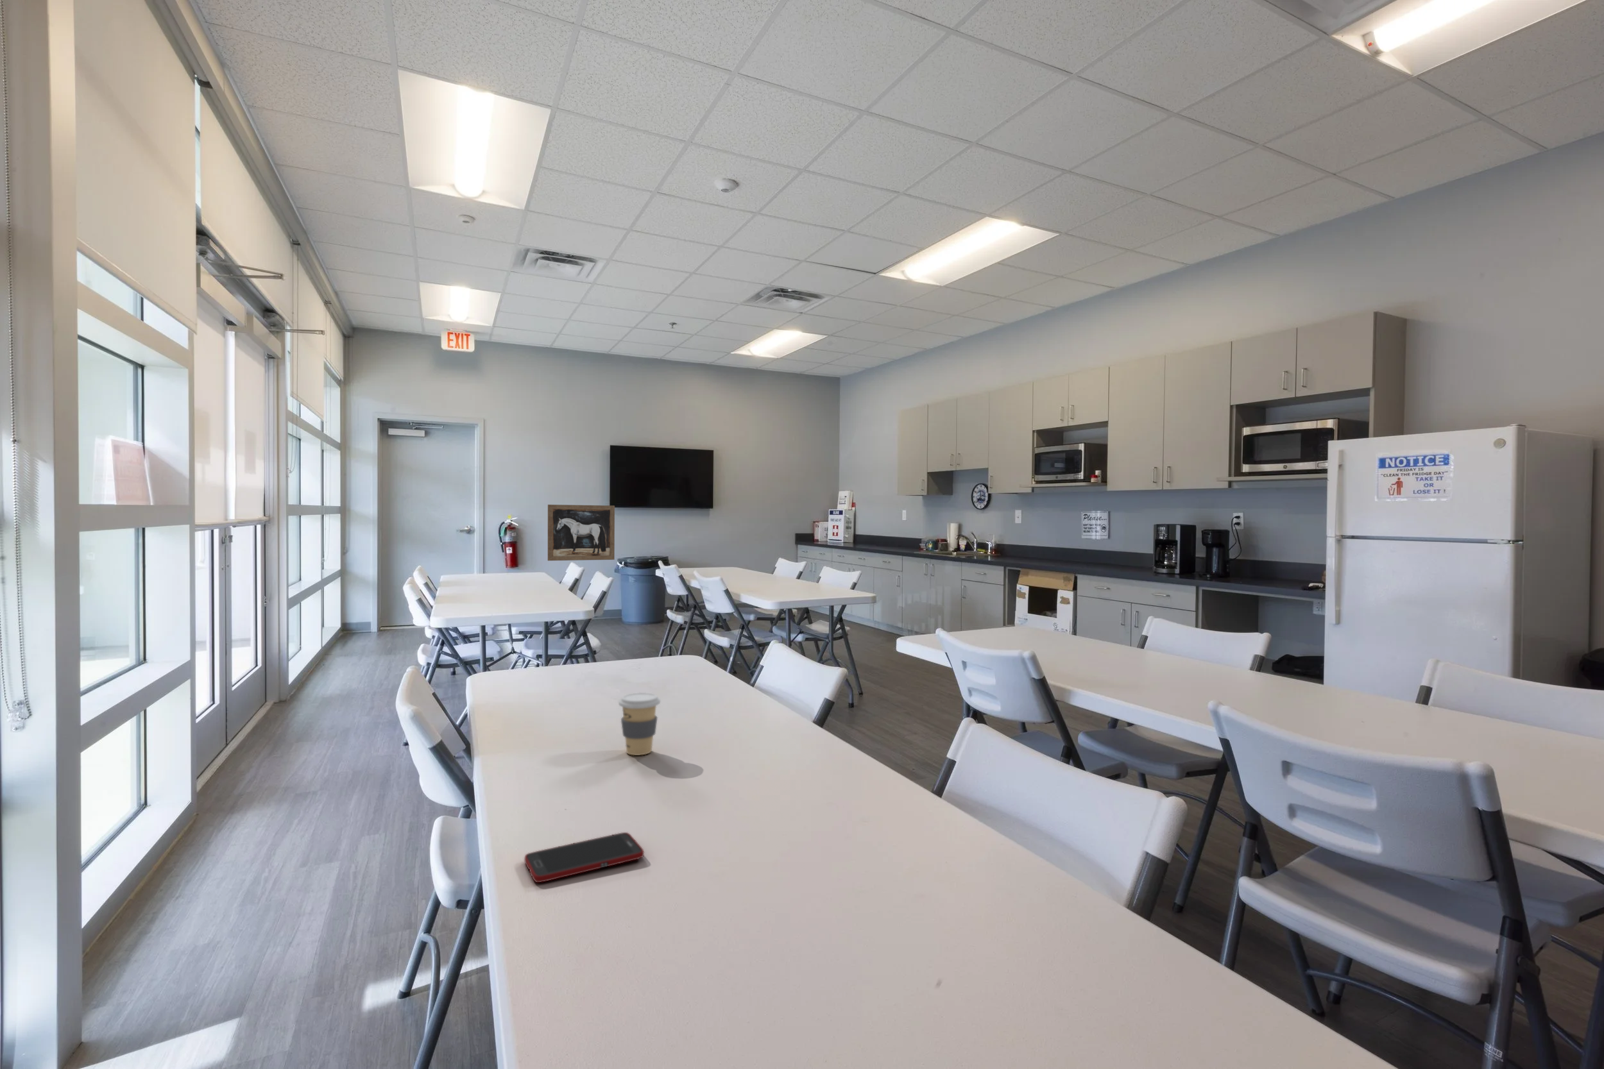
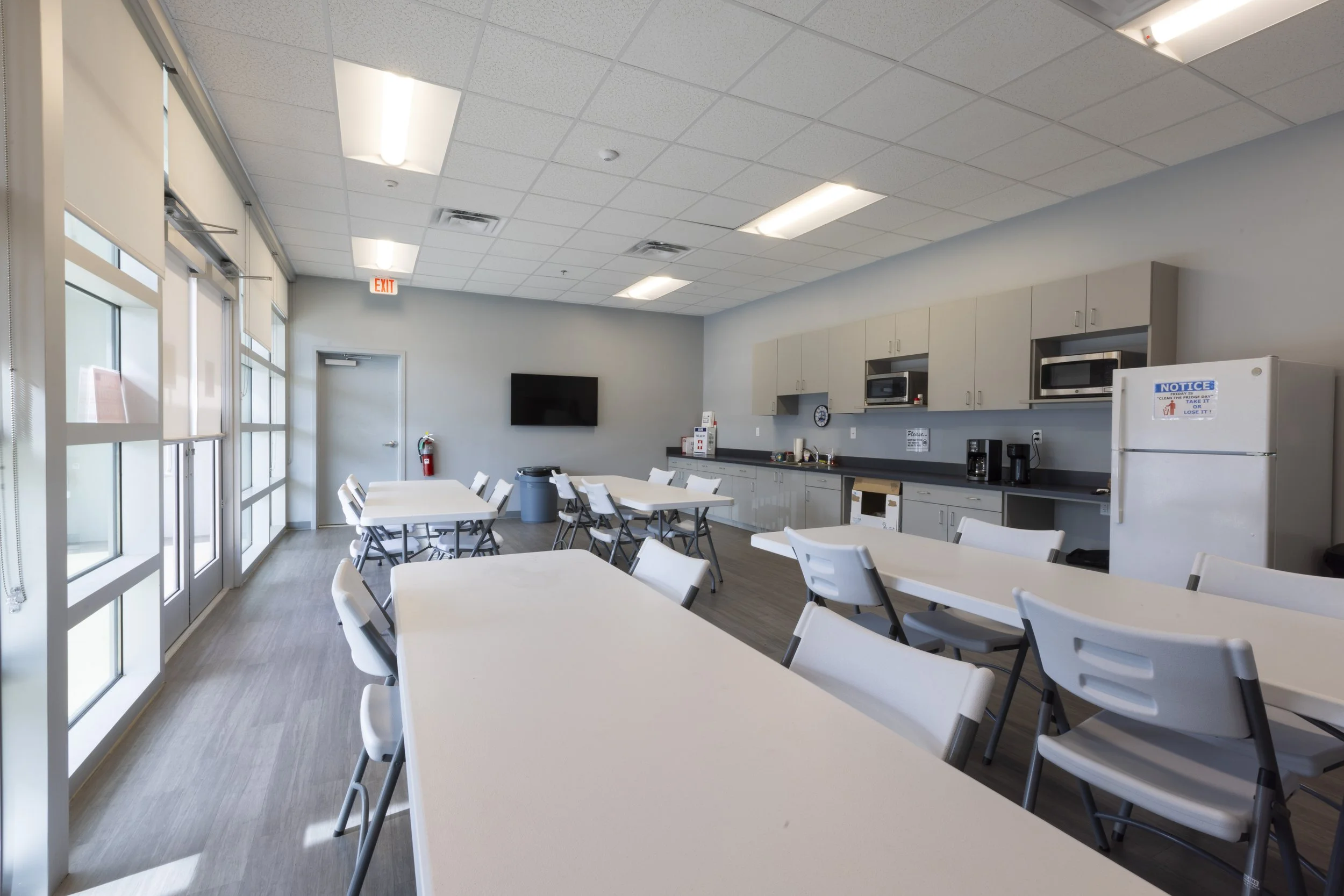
- coffee cup (638, 724)
- cell phone (585, 857)
- wall art (581, 532)
